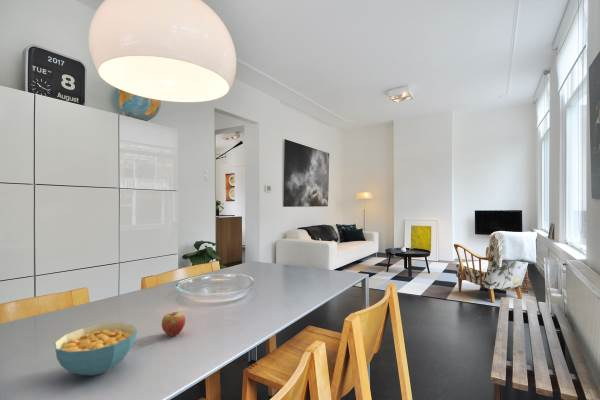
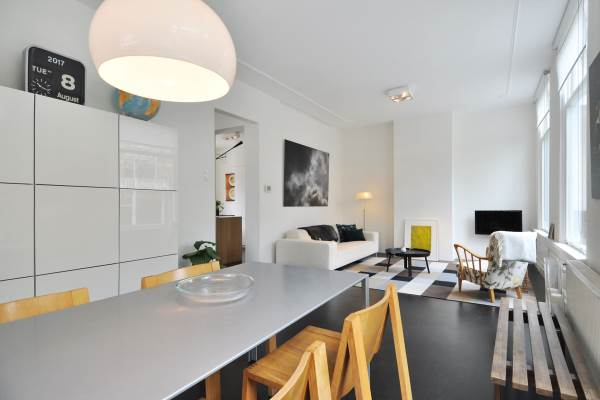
- cereal bowl (97, 352)
- fruit (173, 322)
